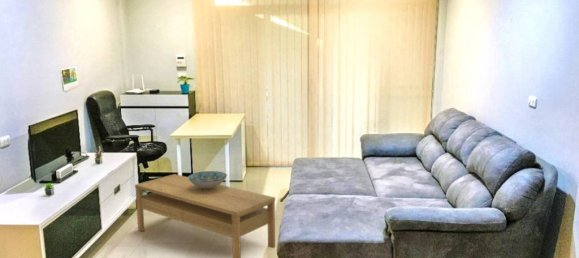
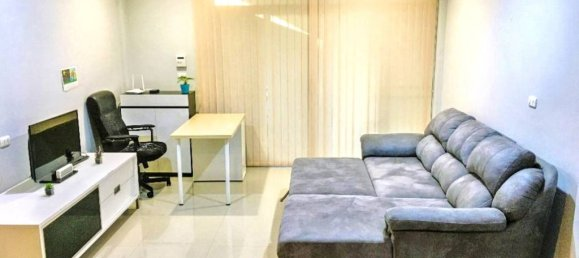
- coffee table (202, 214)
- decorative bowl (207, 181)
